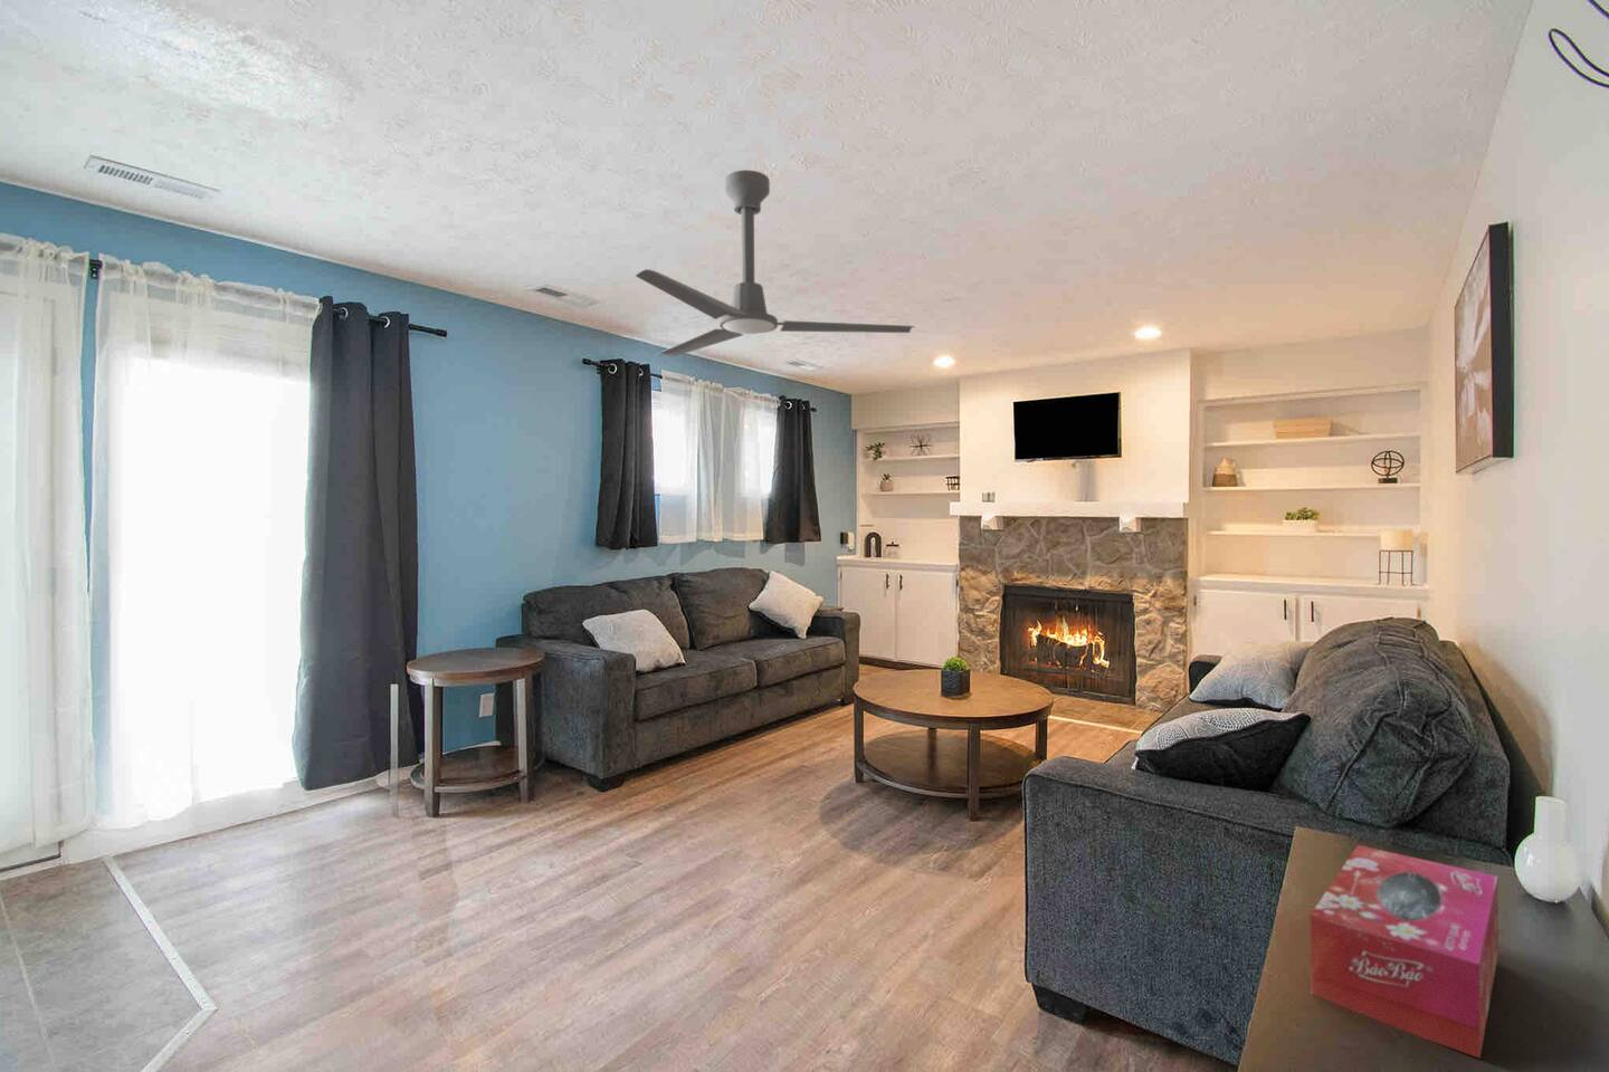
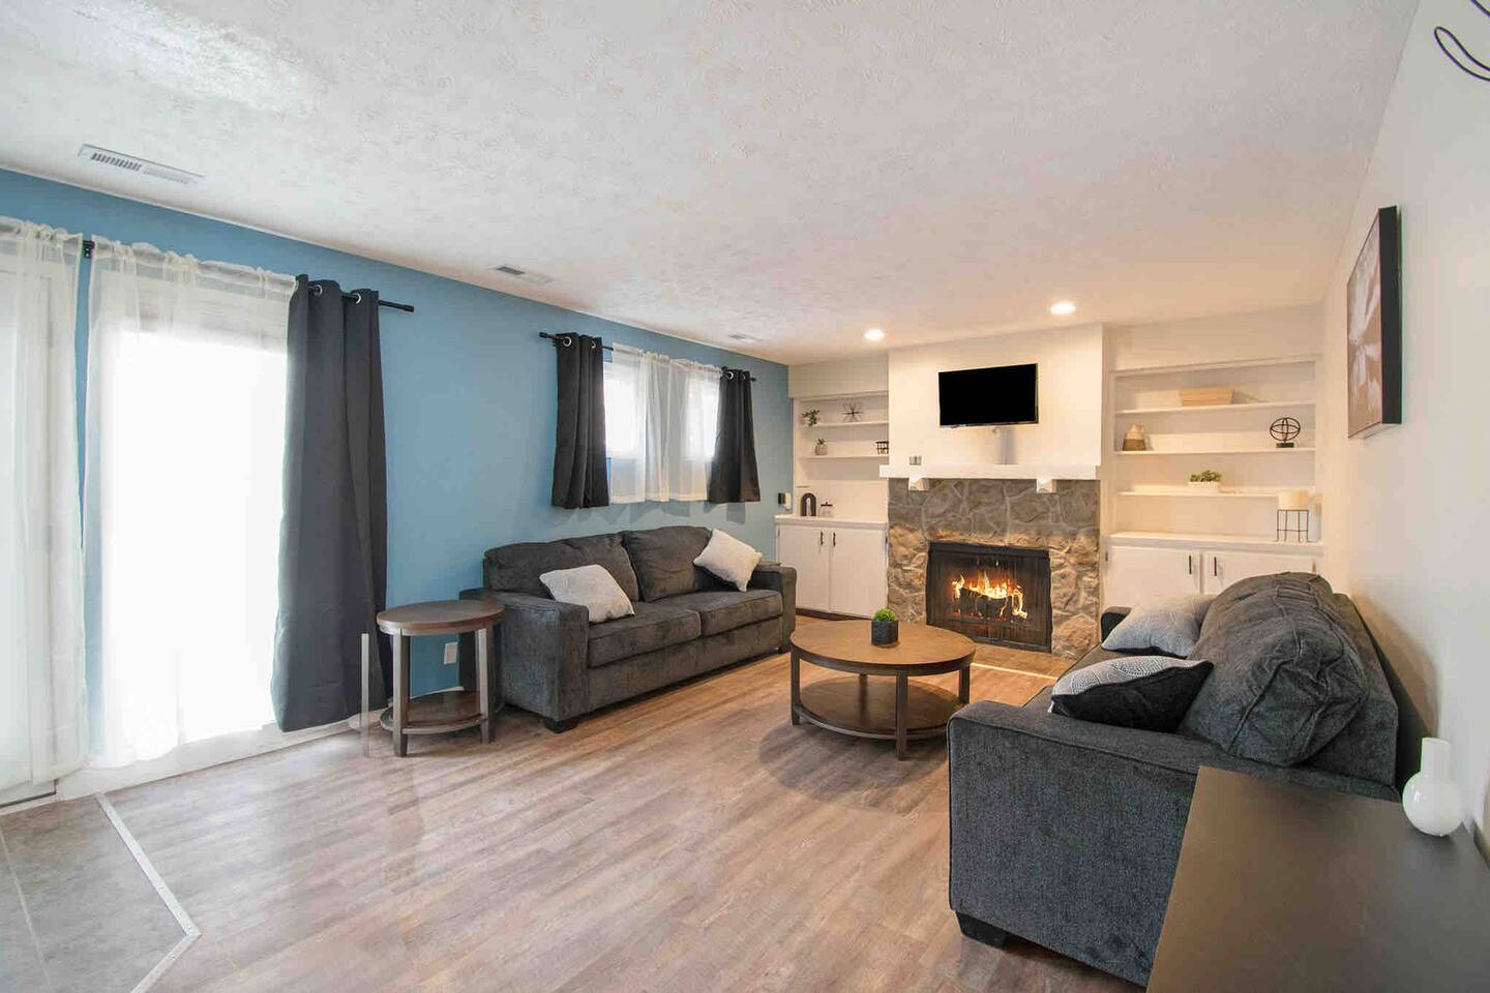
- ceiling fan (753, 252)
- tissue box (1409, 933)
